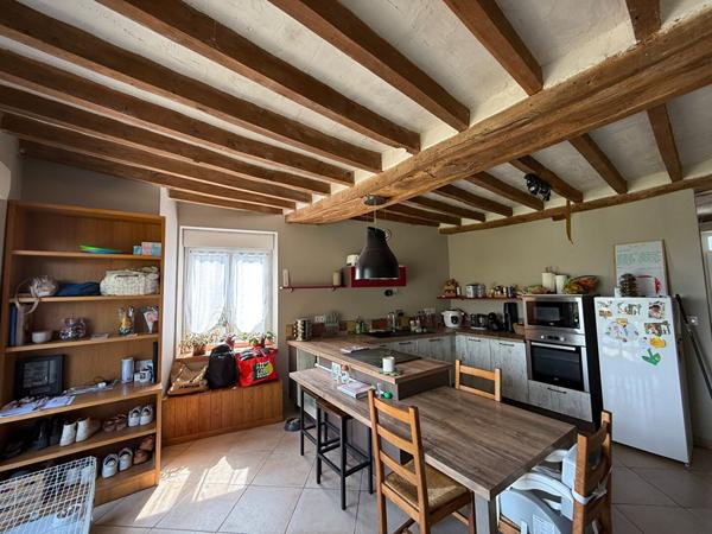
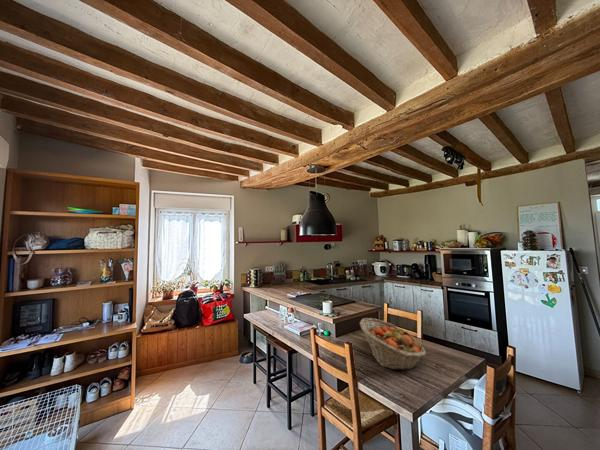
+ fruit basket (390, 340)
